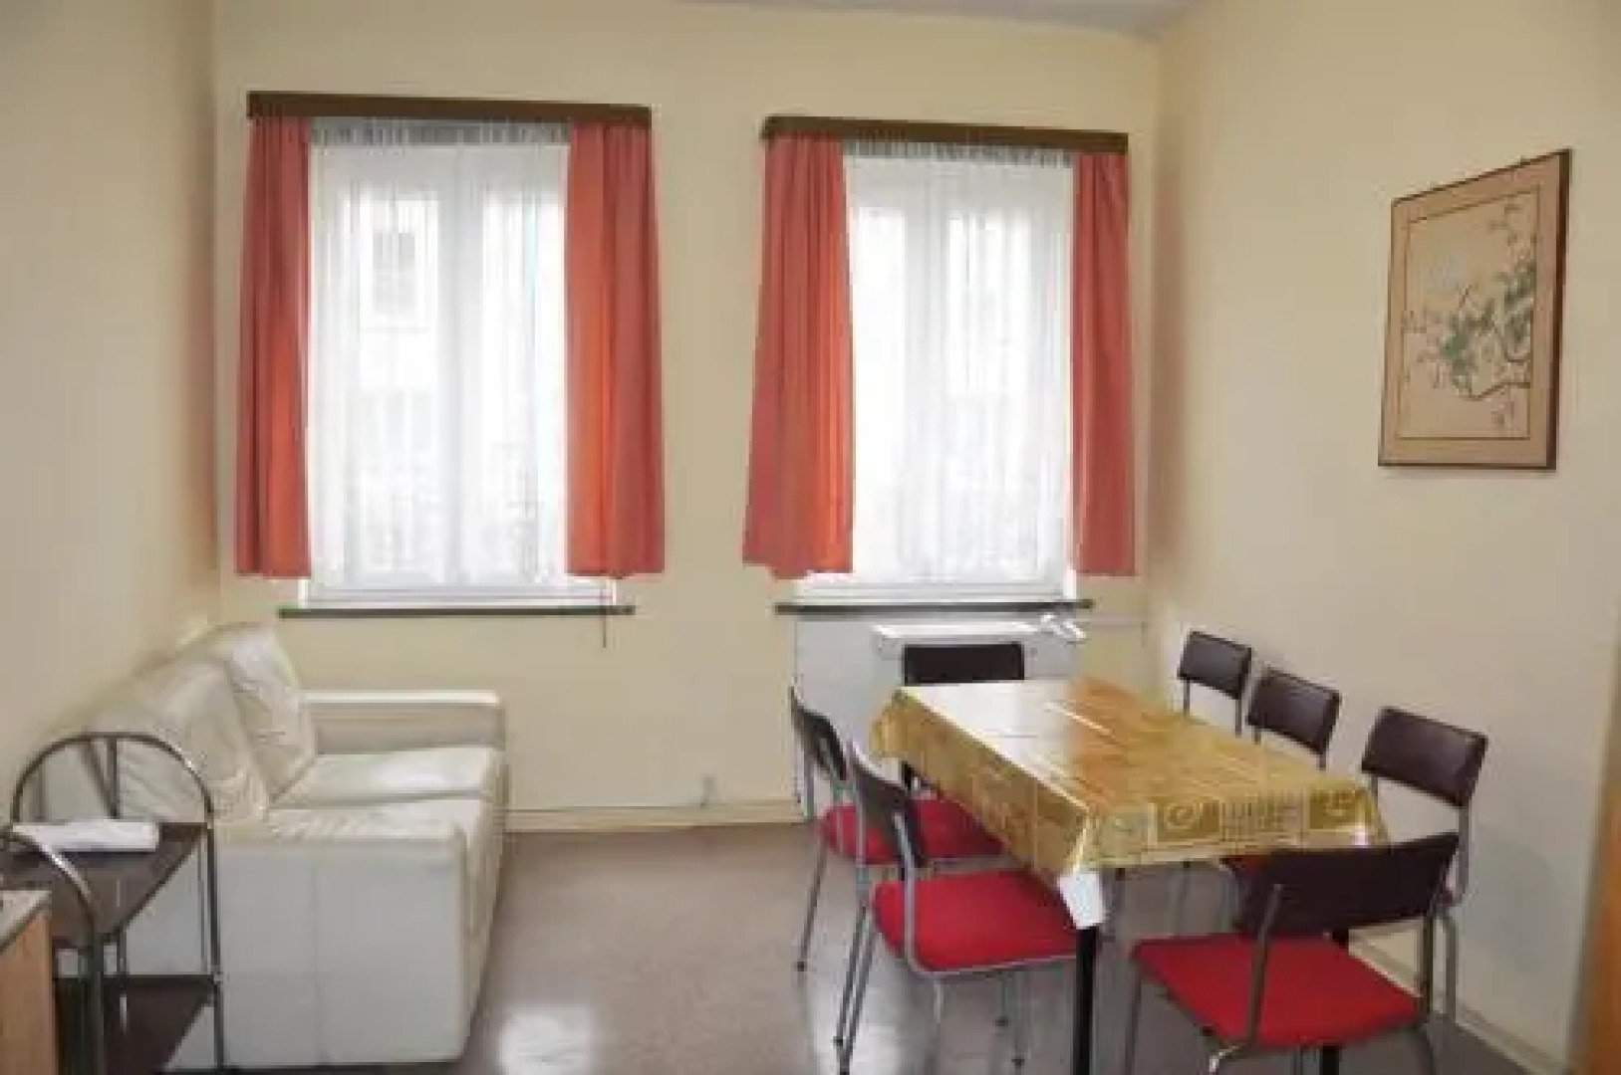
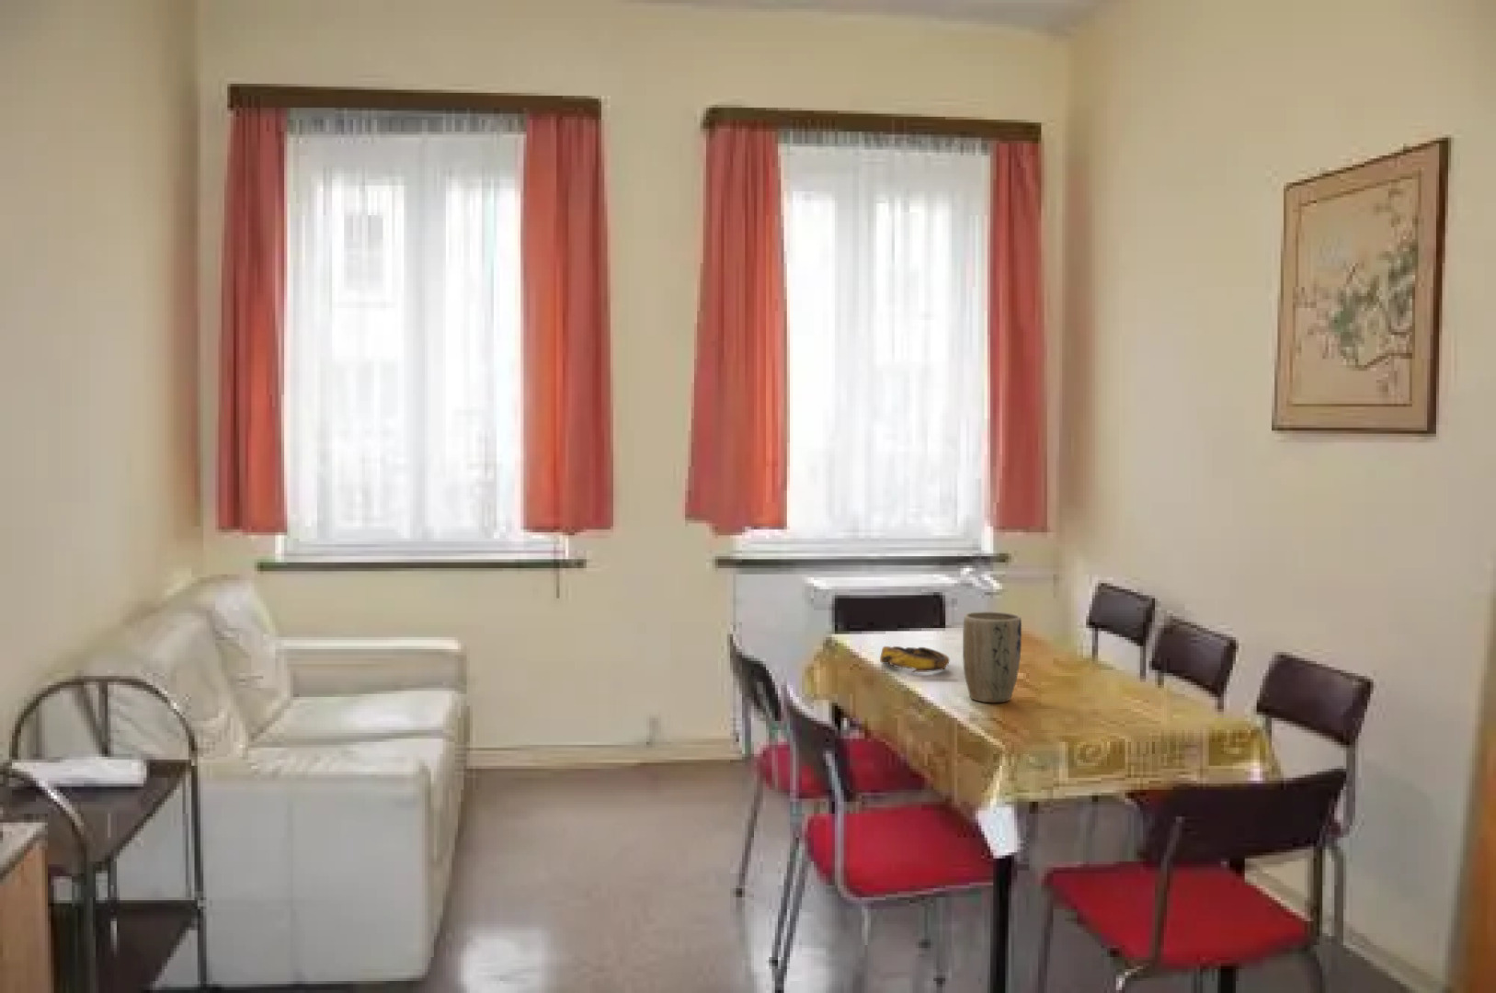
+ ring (913, 656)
+ plant pot (991, 656)
